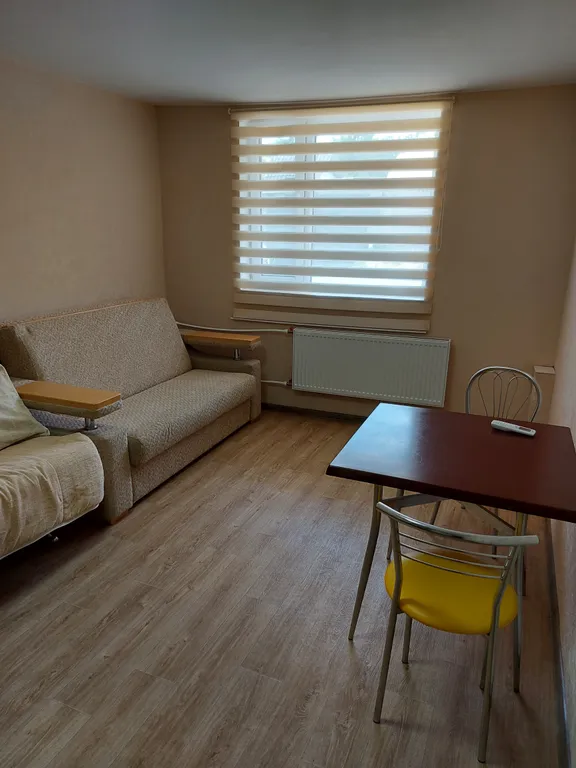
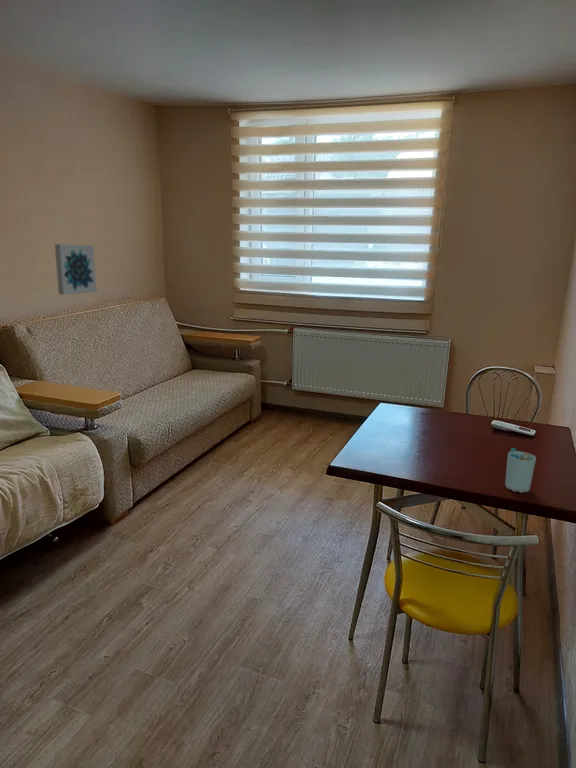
+ cup (520, 468)
+ wall art (76, 269)
